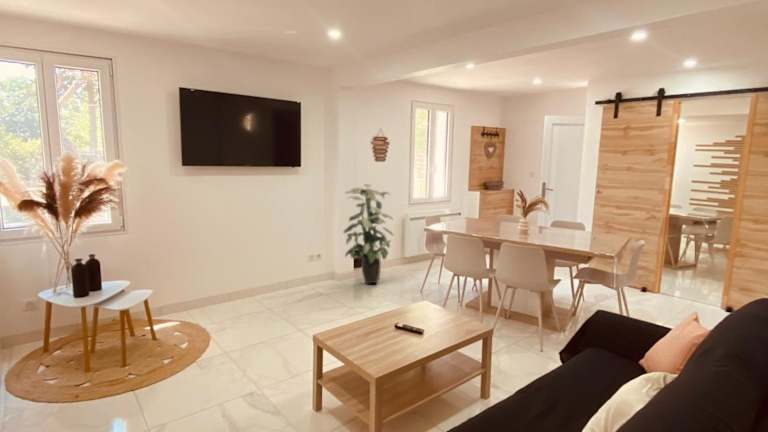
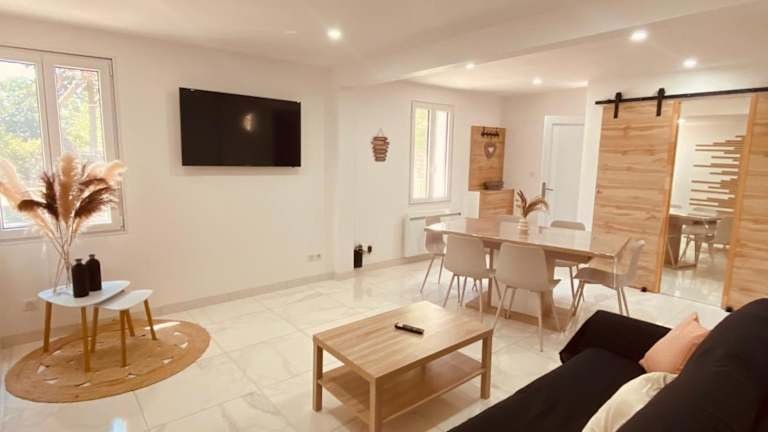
- indoor plant (367, 233)
